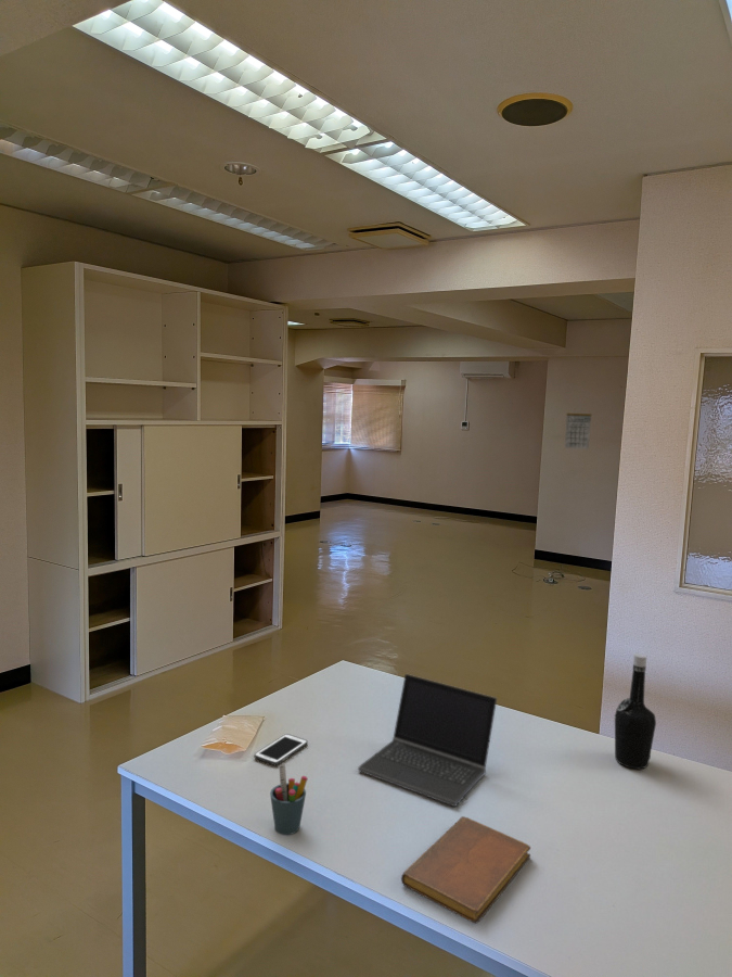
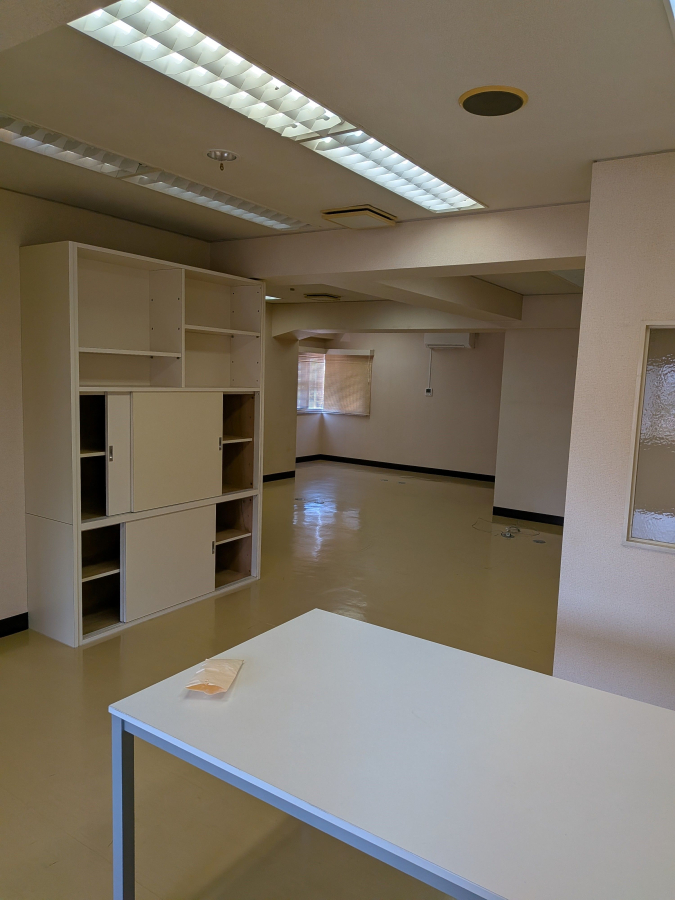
- pen holder (288, 800)
- laptop computer (427, 734)
- cell phone (281, 749)
- notebook (467, 863)
- calendar (578, 427)
- bottle (635, 709)
